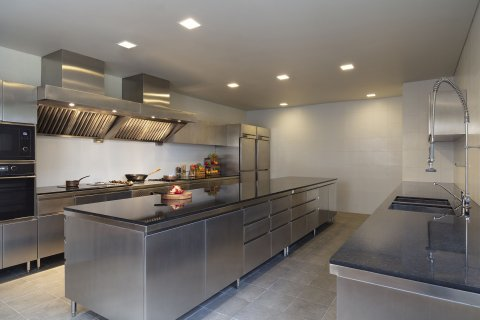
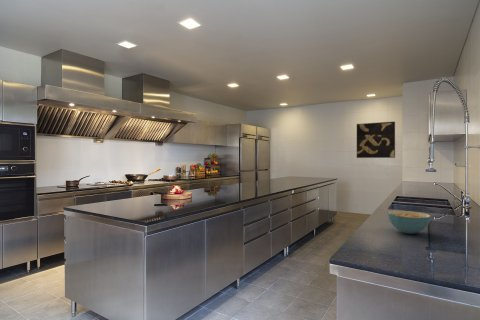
+ wall art (375, 140)
+ cereal bowl (408, 223)
